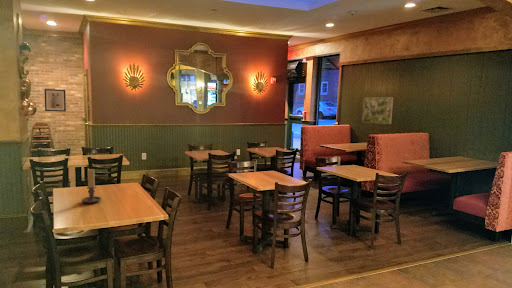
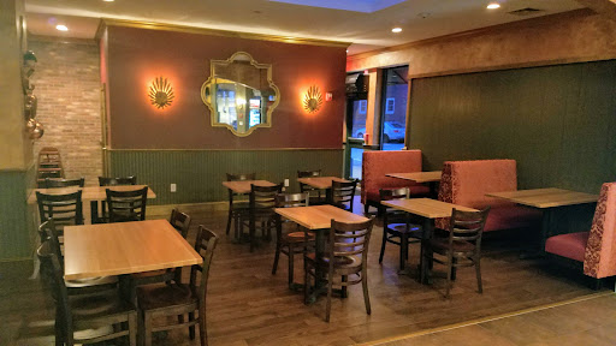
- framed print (377, 110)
- wall art (55, 100)
- candle holder (91, 184)
